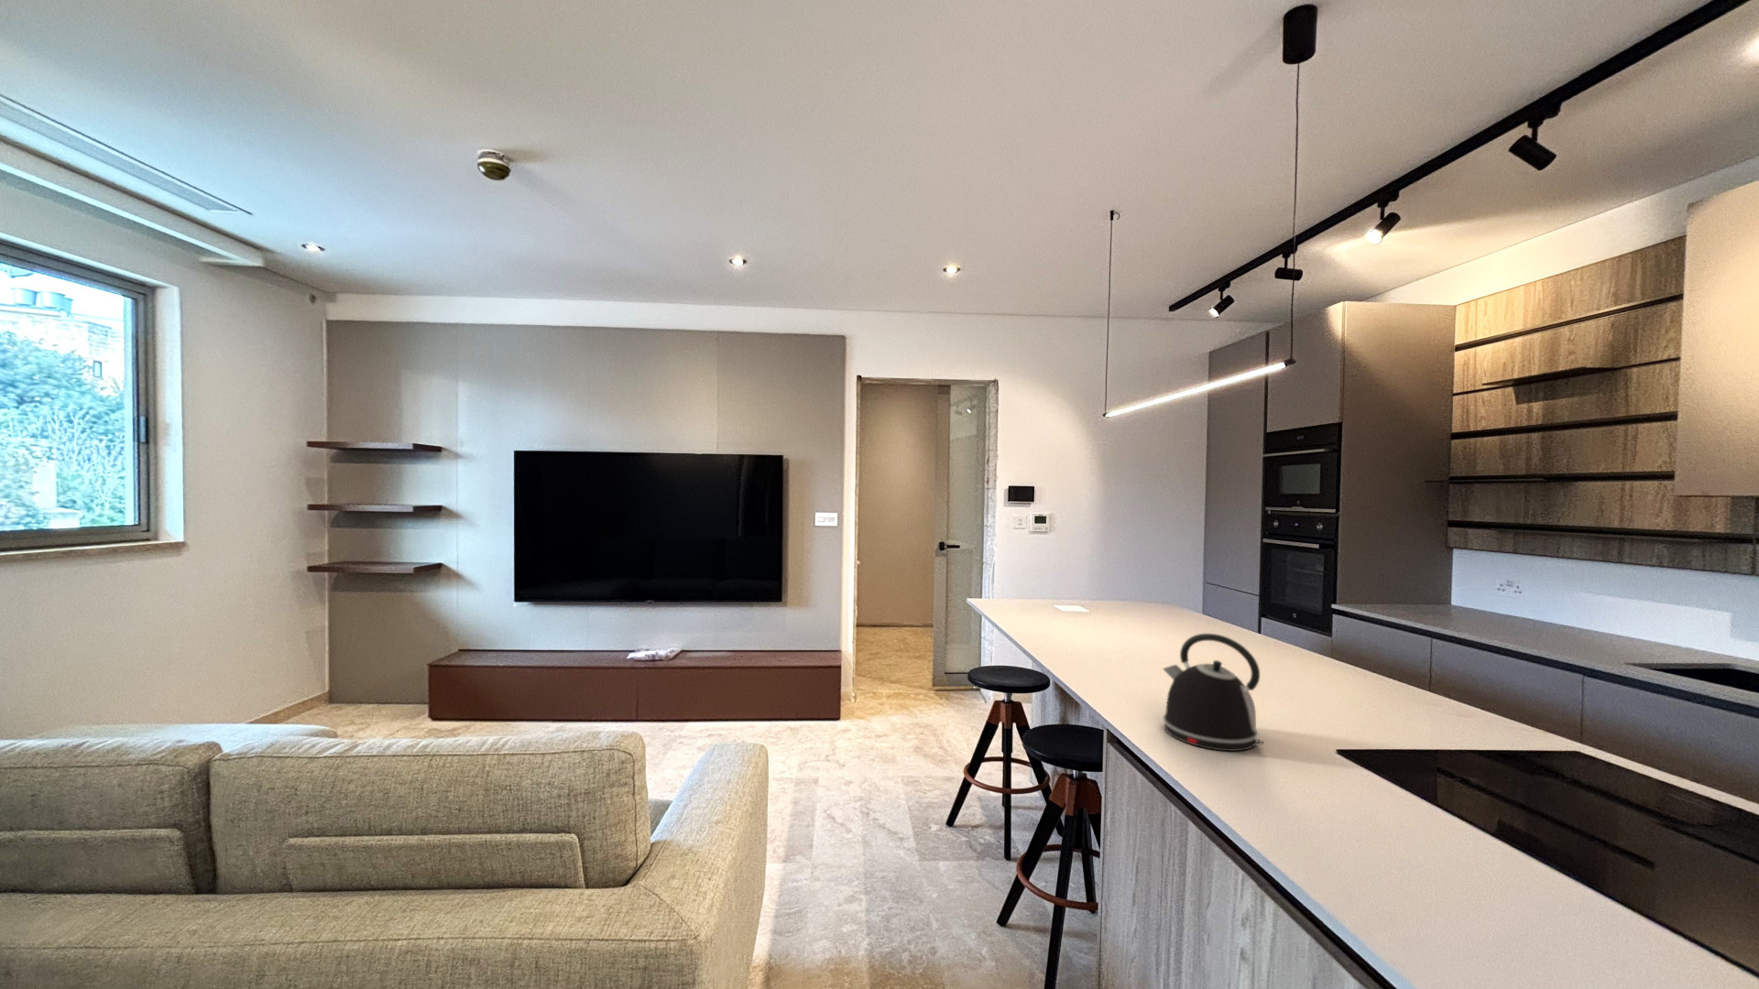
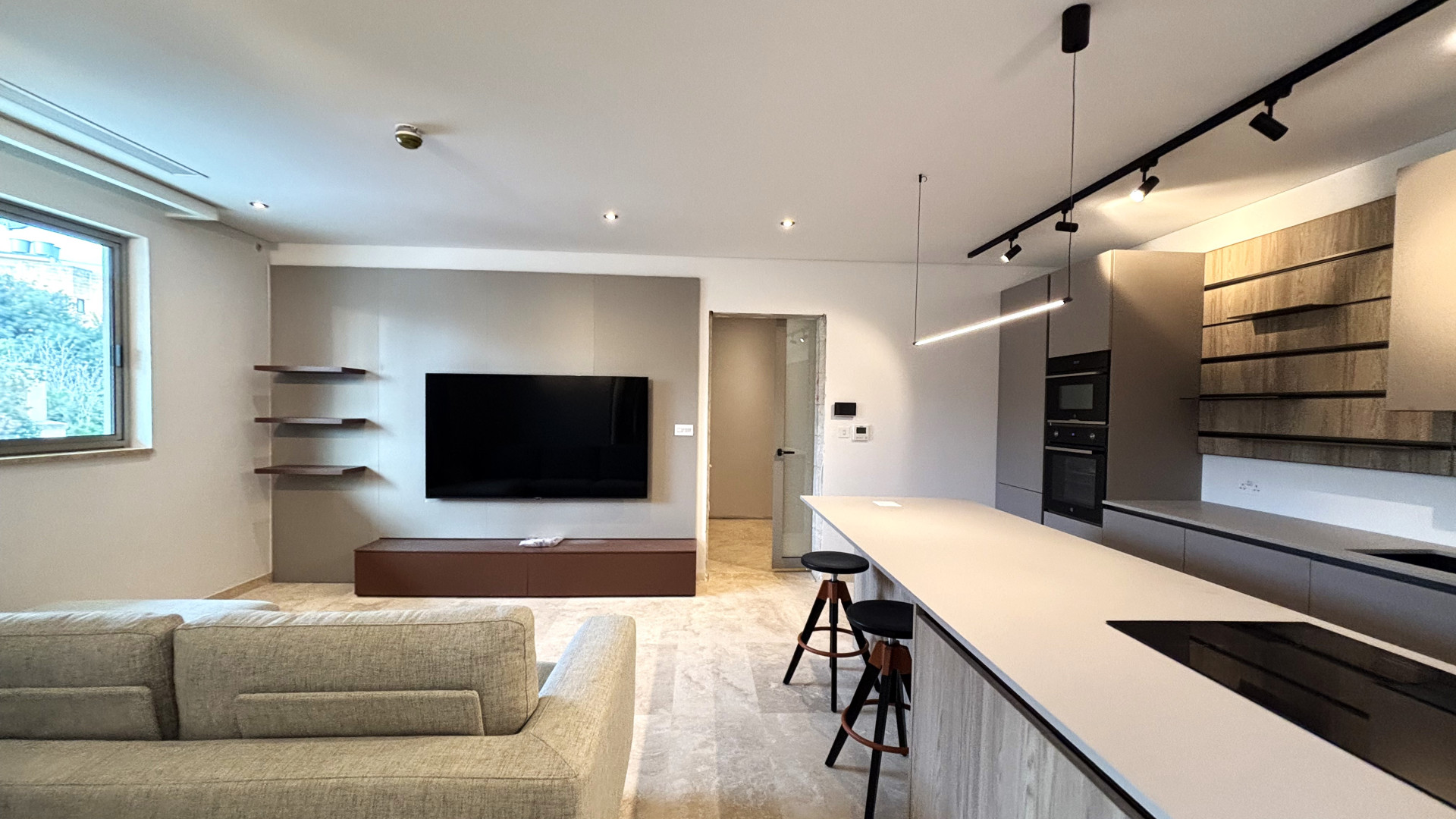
- kettle (1211, 683)
